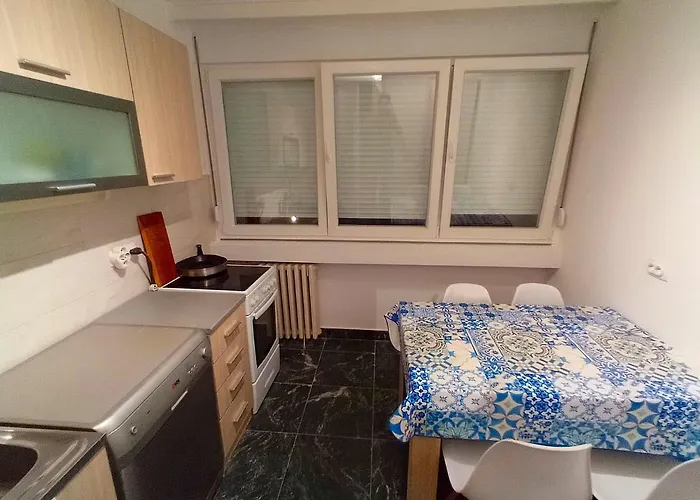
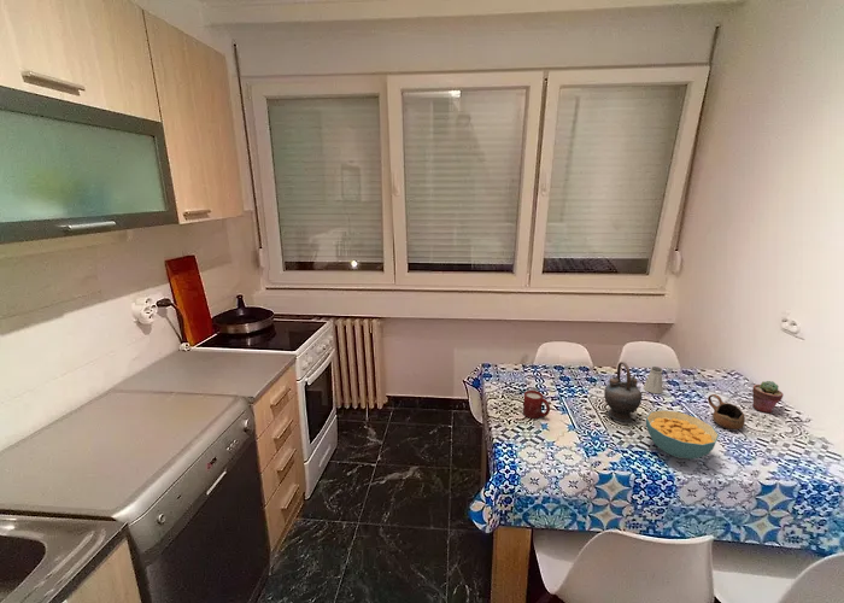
+ cup (537, 405)
+ cup (726, 411)
+ potted succulent (766, 394)
+ saltshaker (655, 379)
+ cereal bowl (678, 439)
+ teapot (621, 387)
